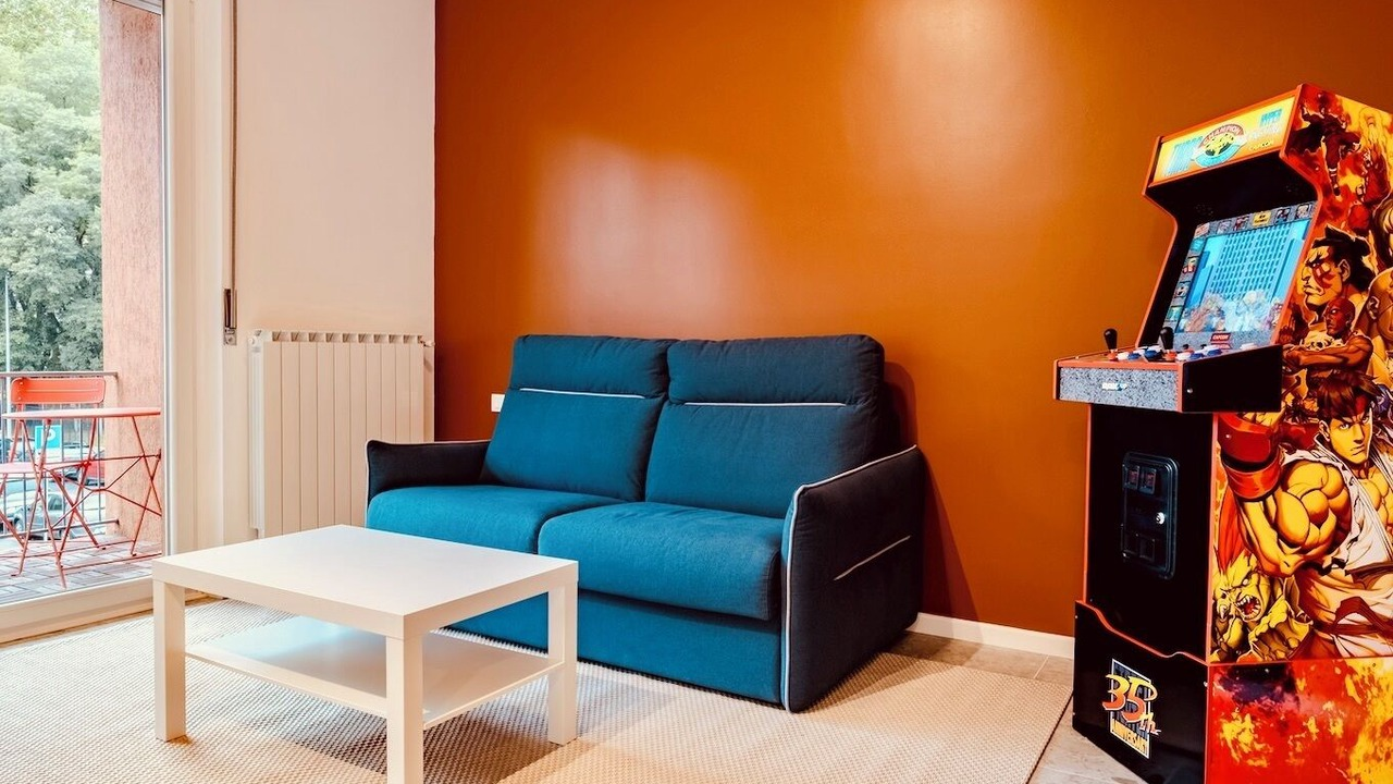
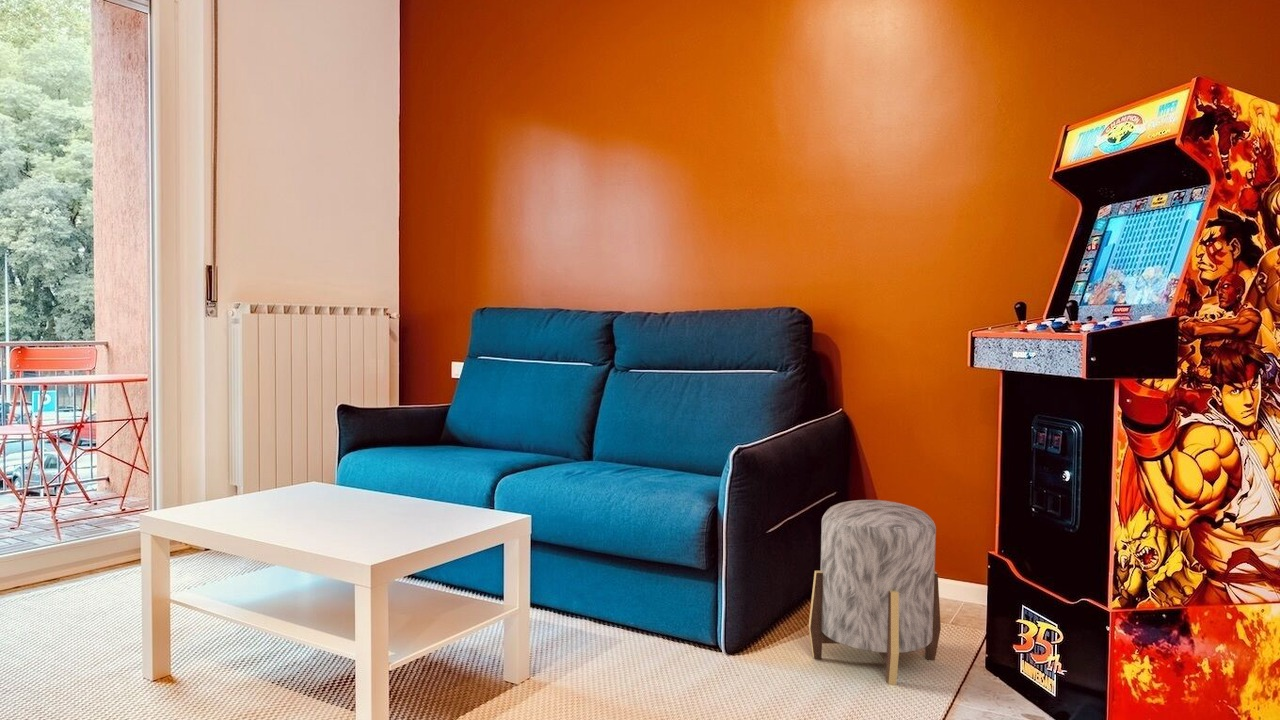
+ stool (876, 581)
